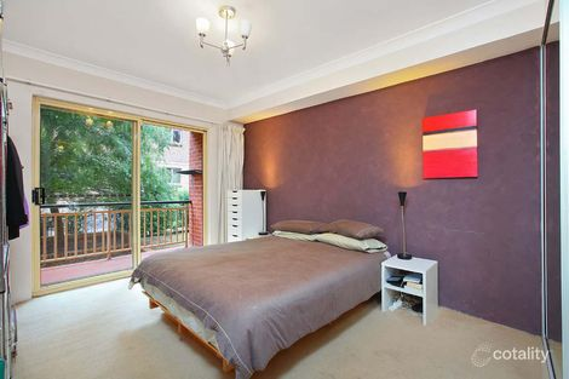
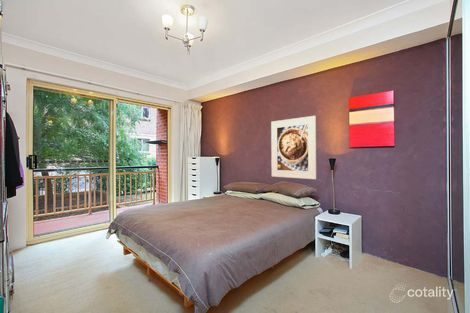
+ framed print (292, 148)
